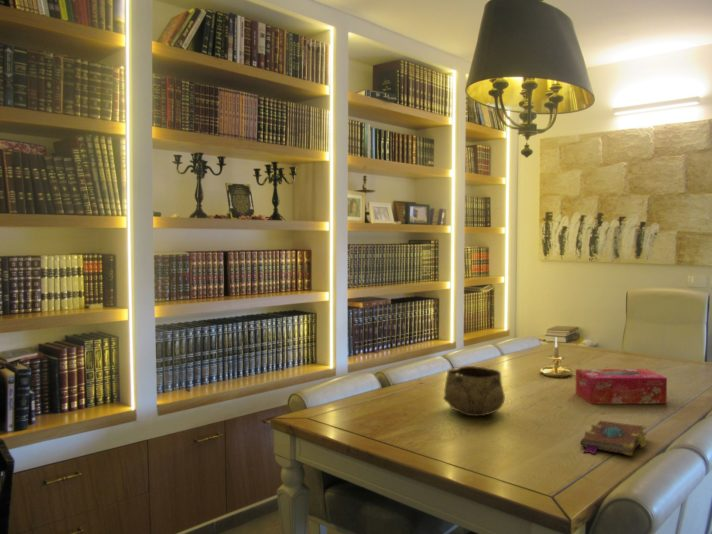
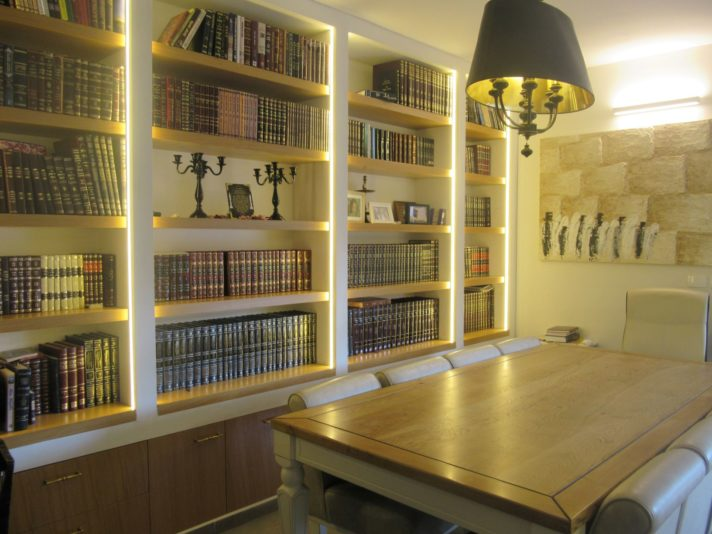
- decorative bowl (474, 392)
- tissue box (619, 385)
- candle holder (556, 355)
- book (614, 437)
